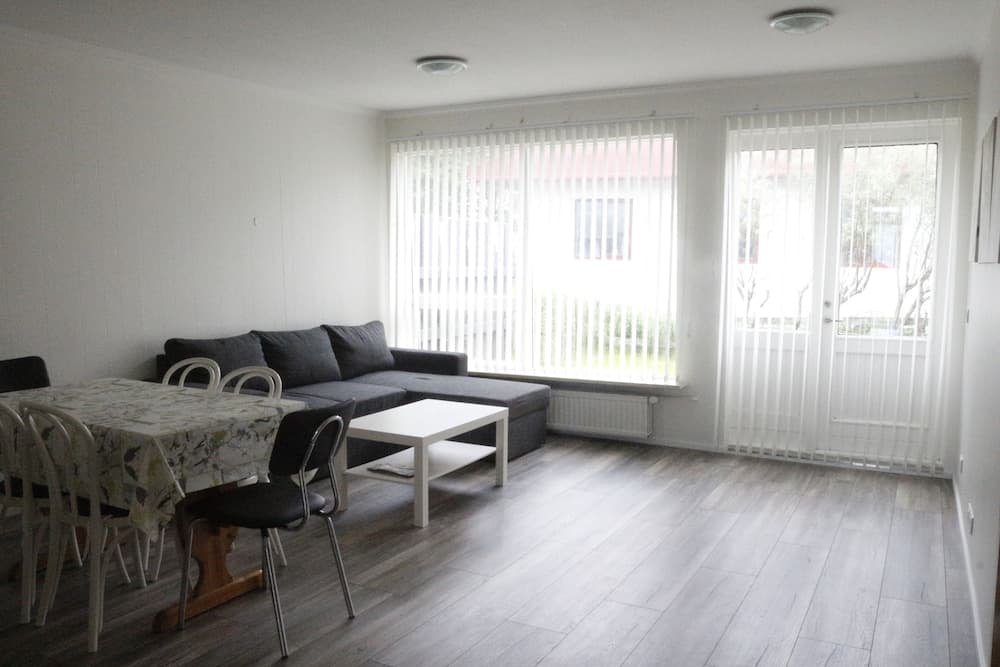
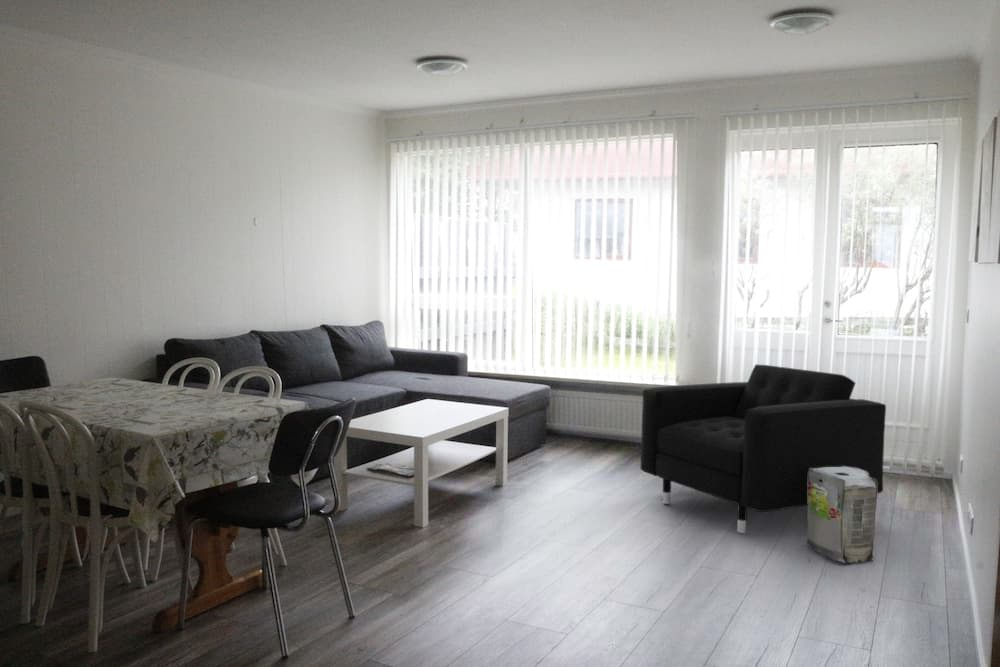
+ armchair (757, 440)
+ air purifier (874, 521)
